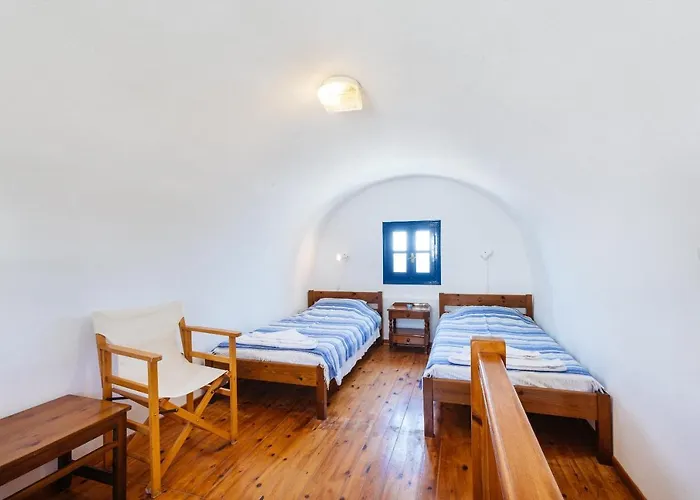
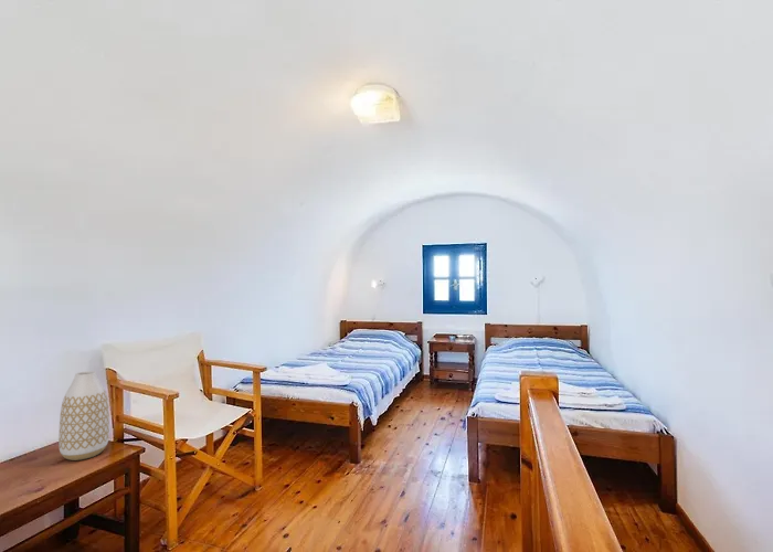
+ vase (85, 413)
